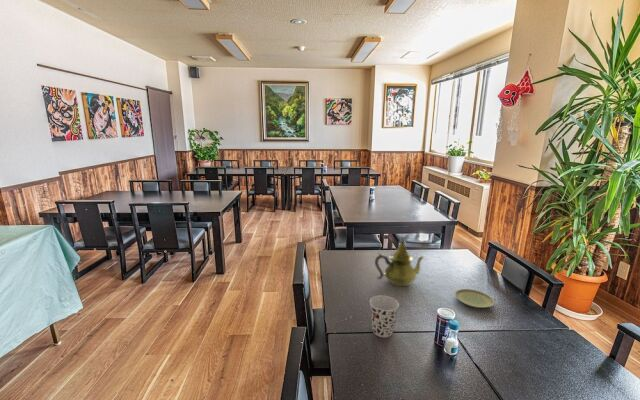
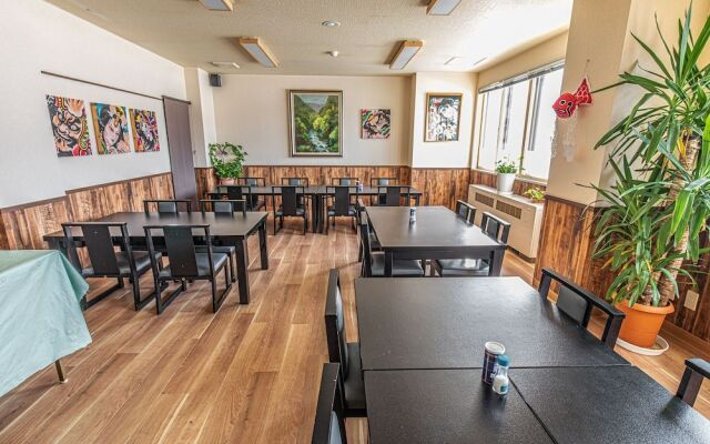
- teapot (400, 259)
- cup (383, 317)
- plate (473, 299)
